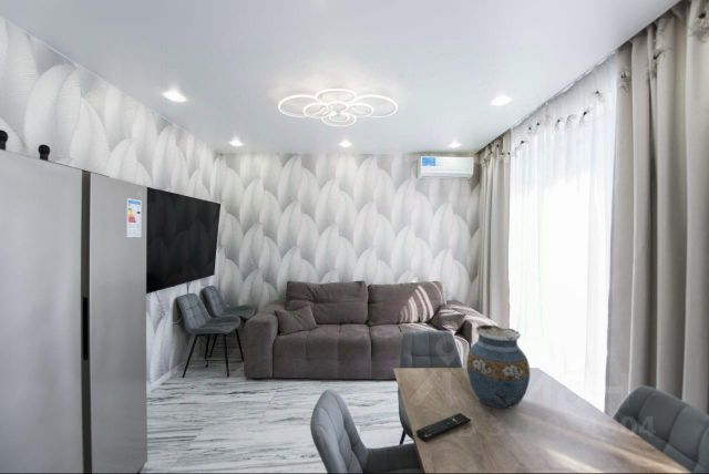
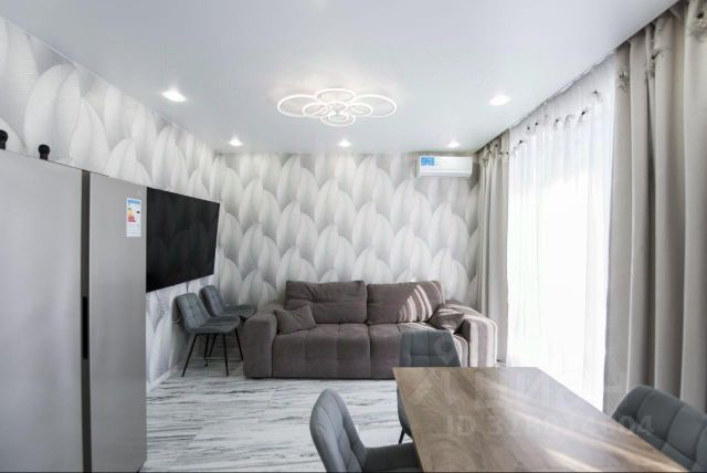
- vase (496, 365)
- remote control (443, 426)
